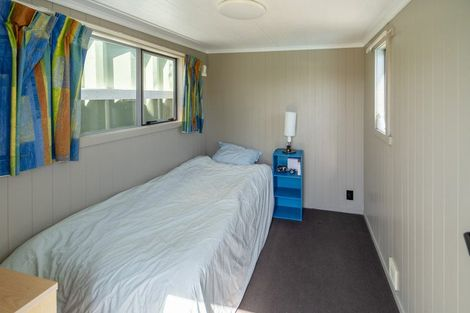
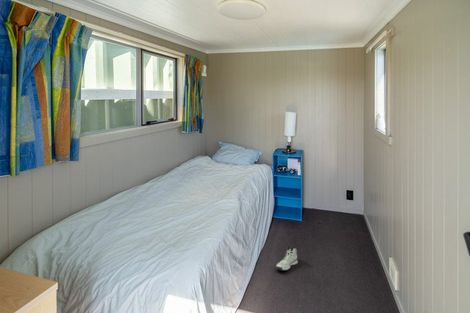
+ sneaker (286, 256)
